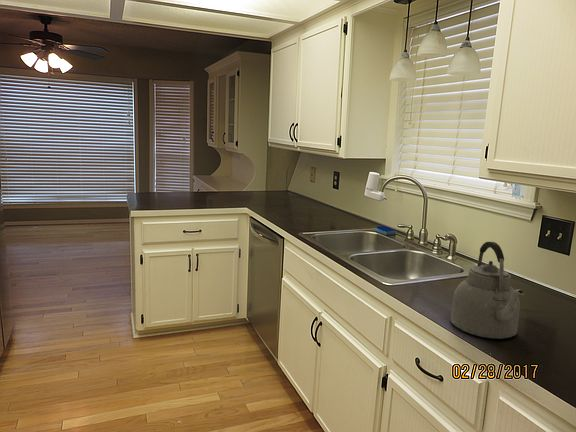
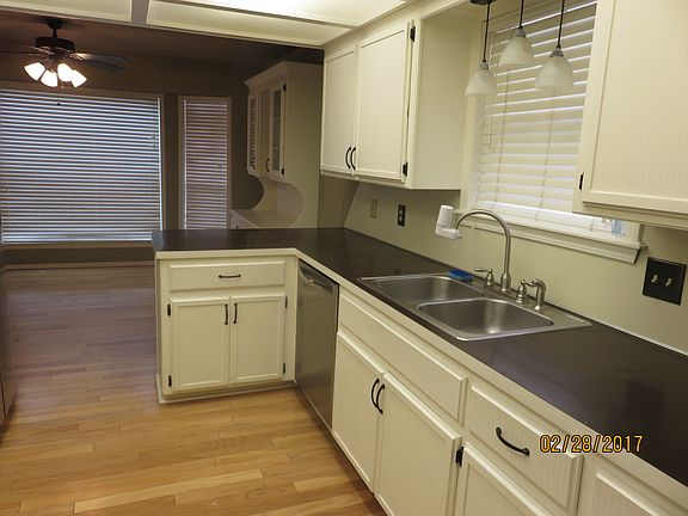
- kettle (495, 290)
